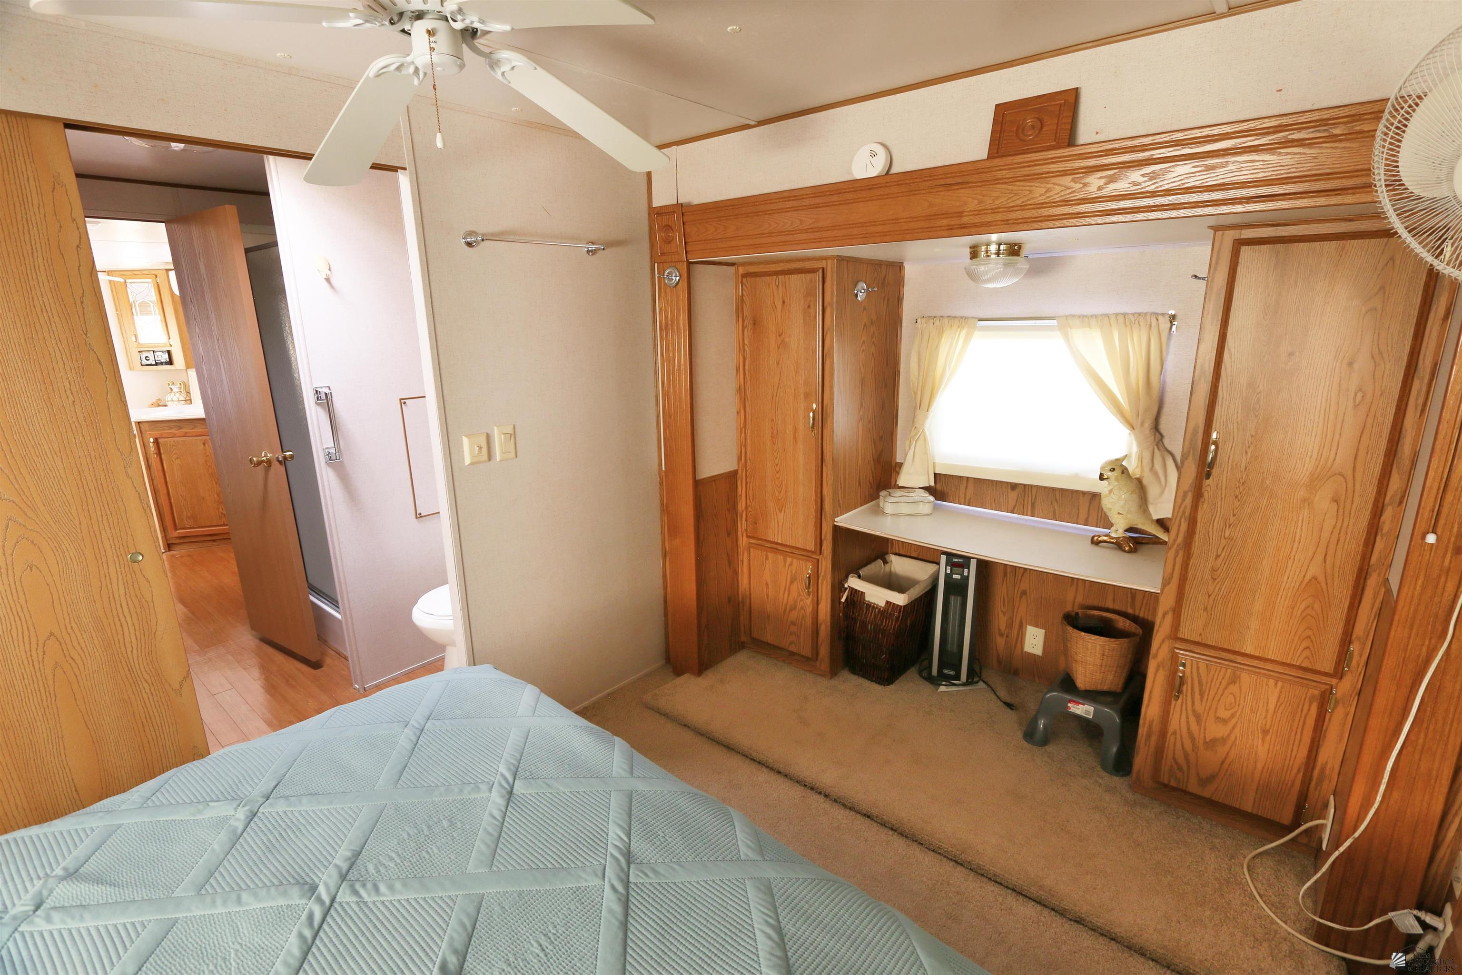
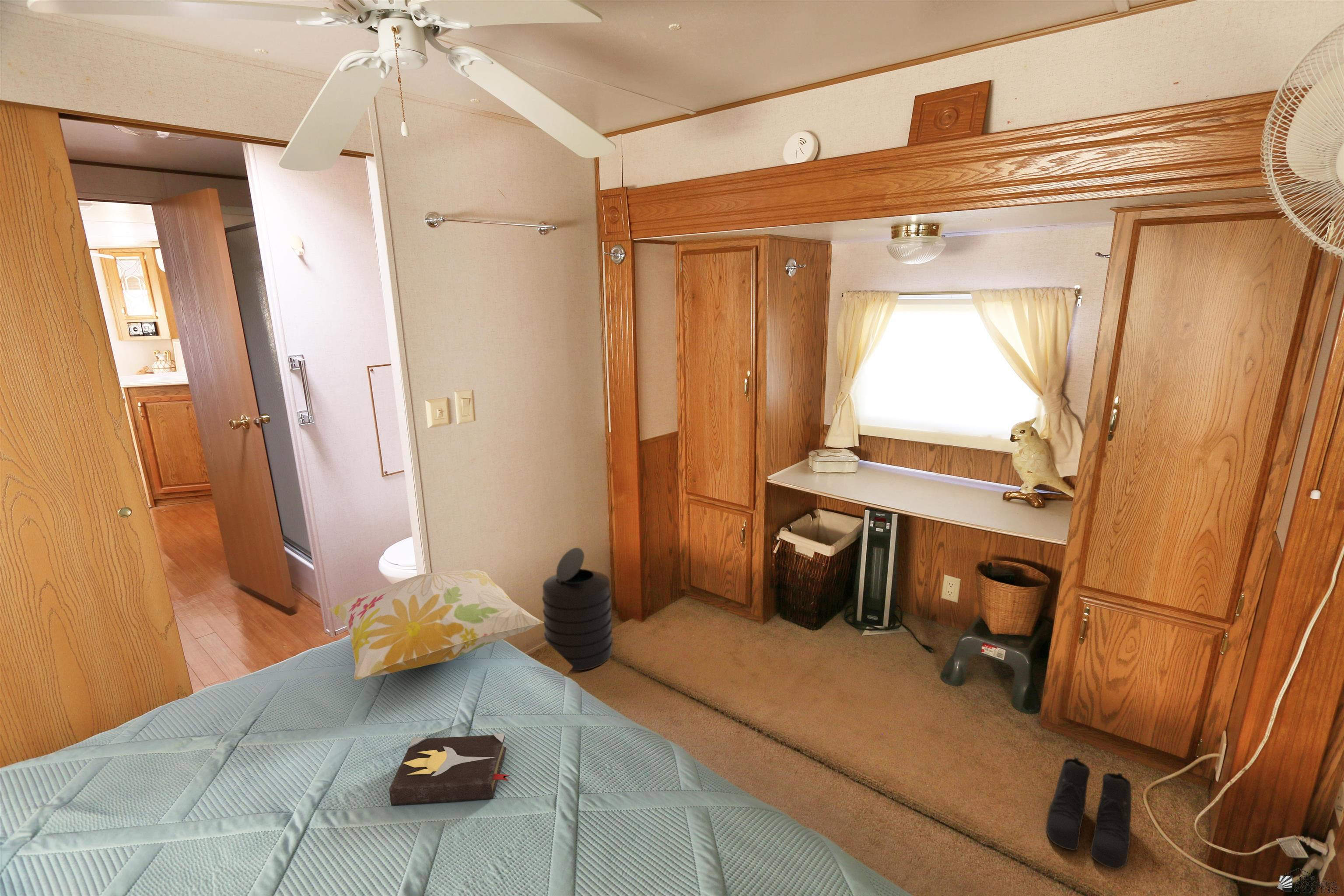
+ decorative pillow (432, 616)
+ boots (1085, 804)
+ trash can (577, 602)
+ hardback book (451, 766)
